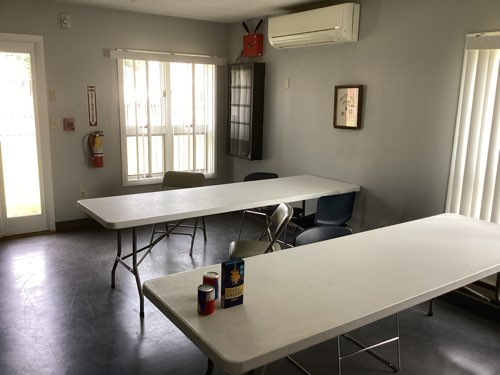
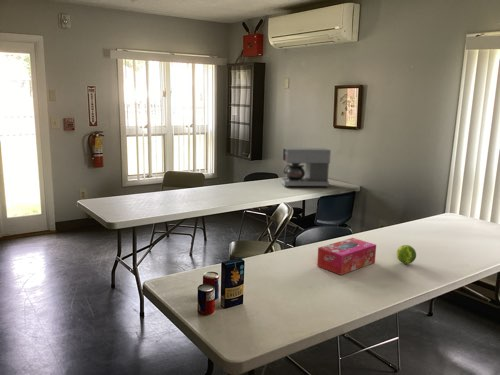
+ fruit (406, 254)
+ coffee maker (306, 167)
+ tissue box (347, 255)
